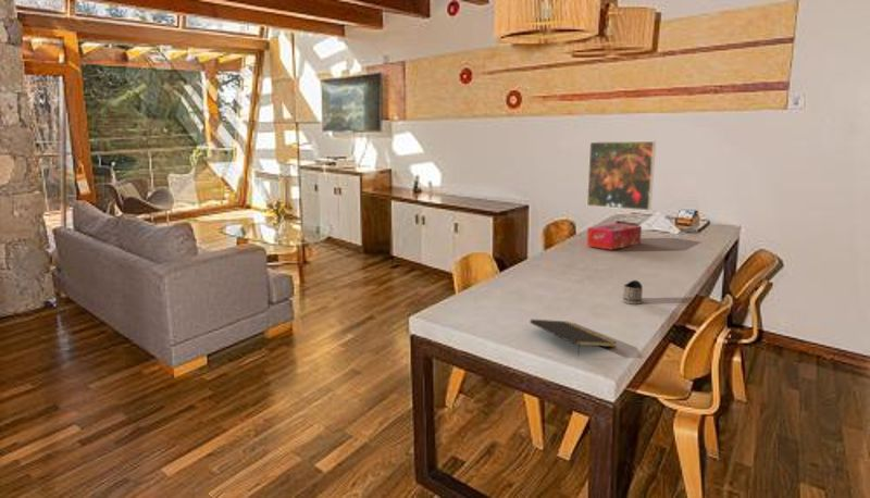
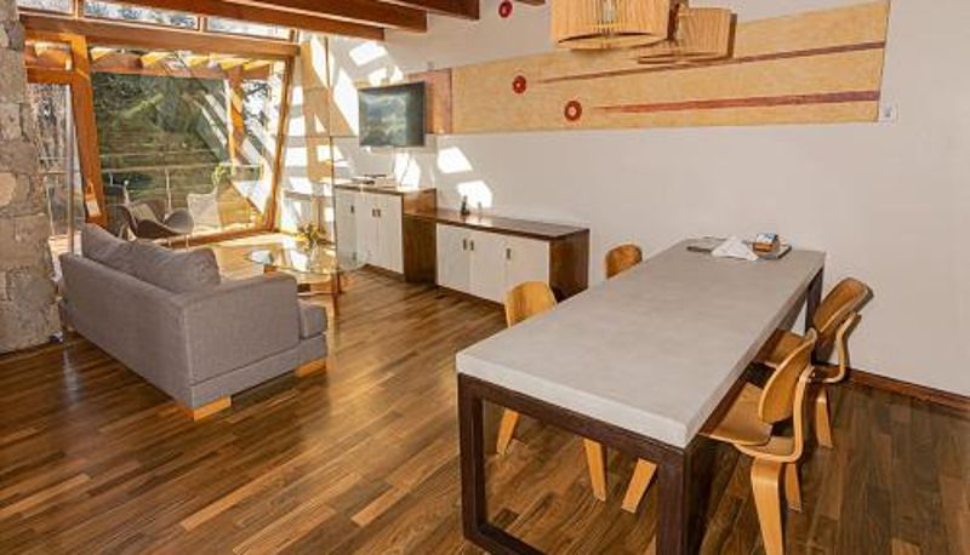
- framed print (619, 175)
- tea glass holder (632, 291)
- tissue box (614, 235)
- notepad (571, 332)
